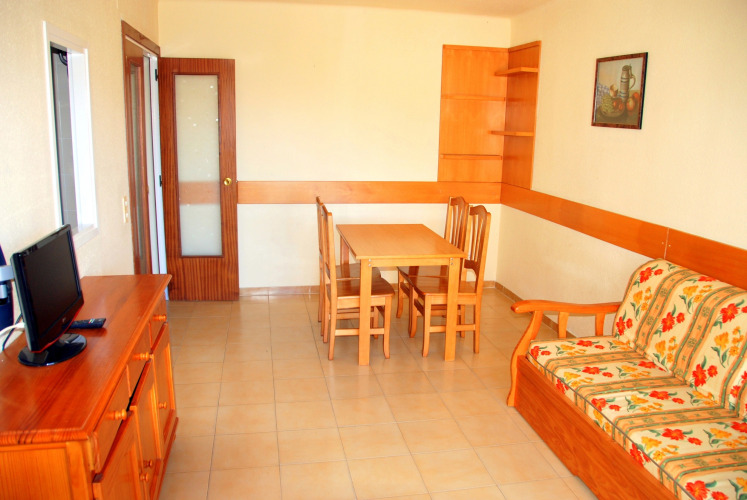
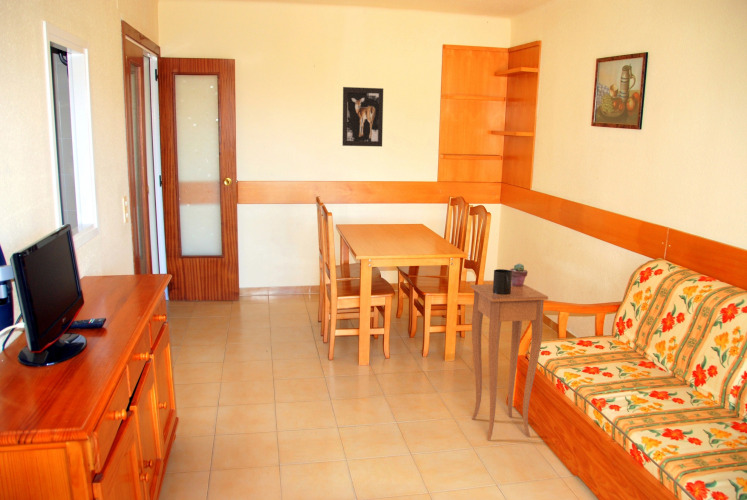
+ mug (503, 282)
+ side table (510, 360)
+ potted succulent (518, 274)
+ wall art (362, 117)
